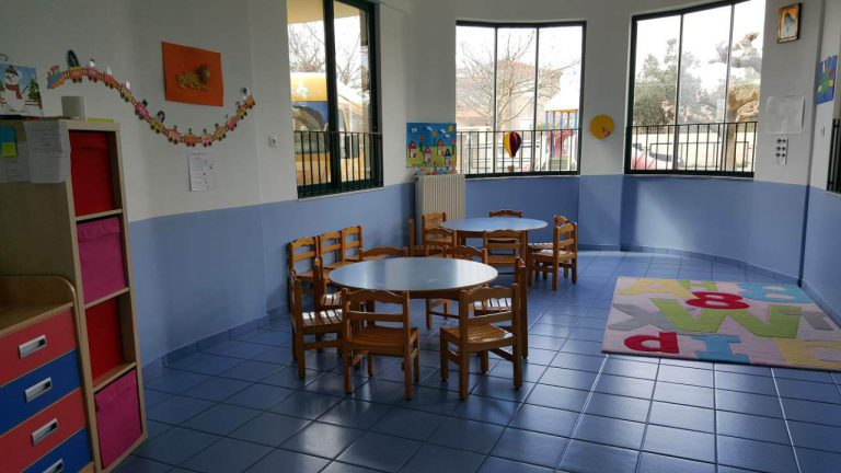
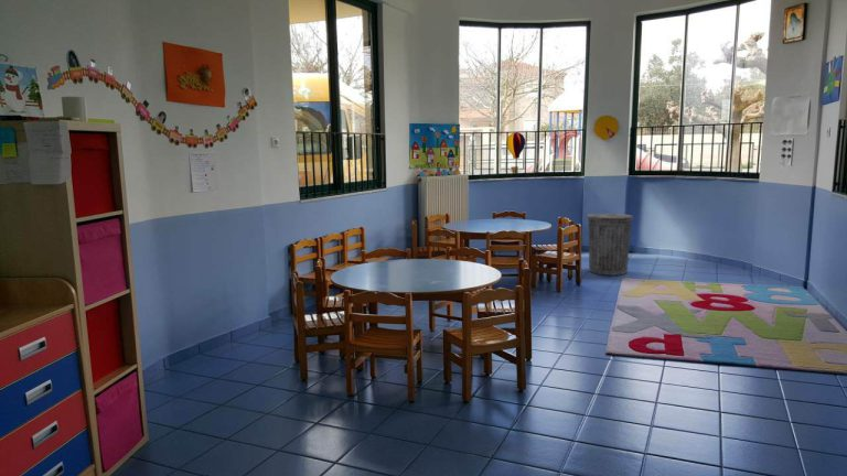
+ trash can (609, 242)
